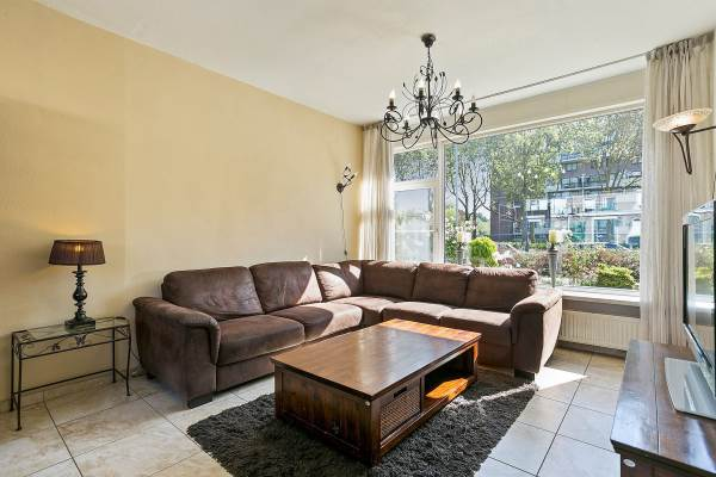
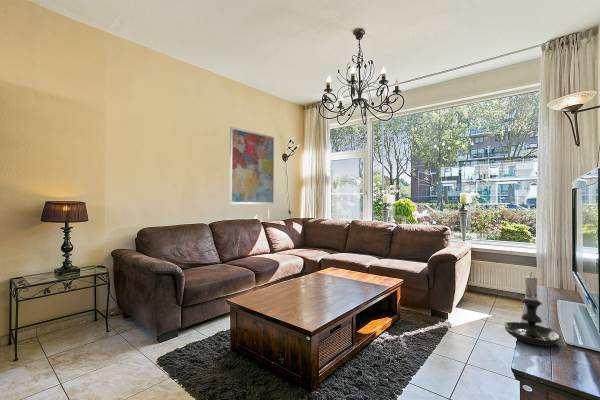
+ wall art (253, 168)
+ candle holder (531, 305)
